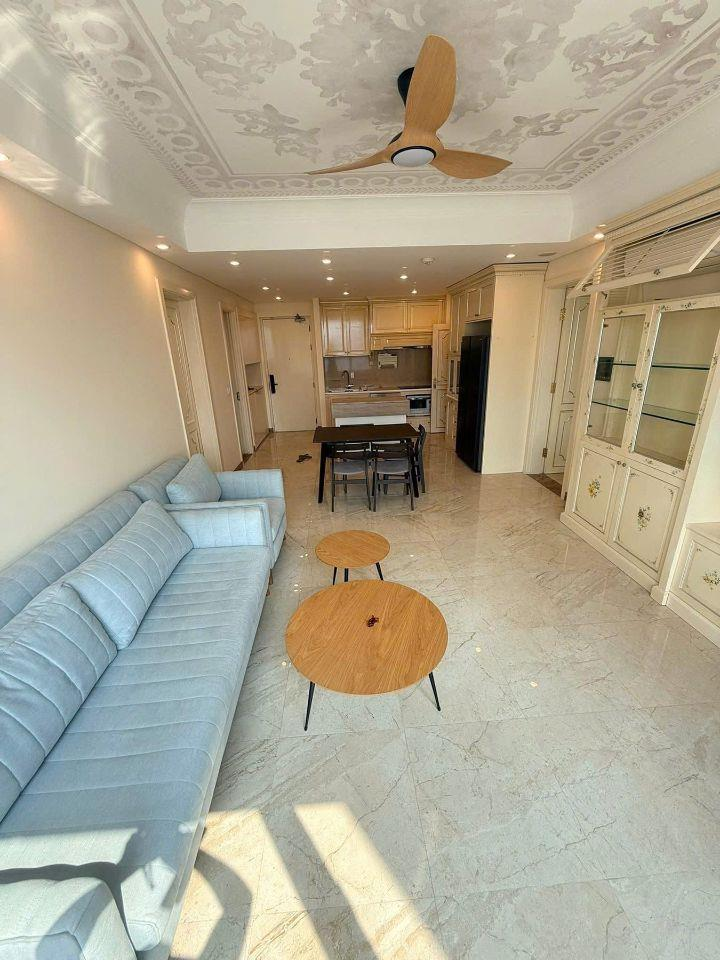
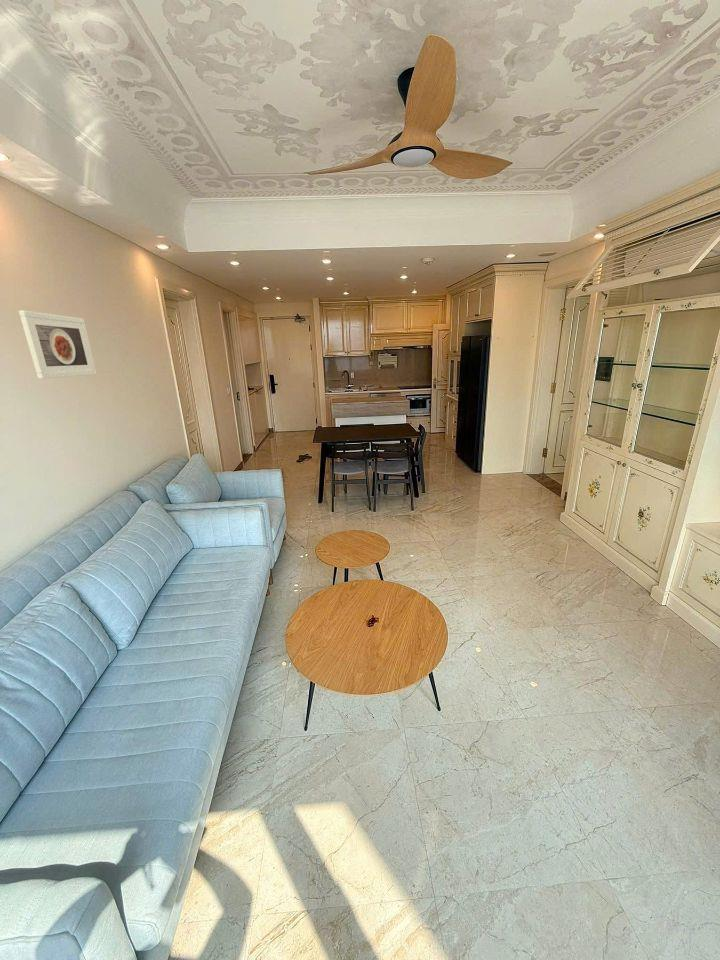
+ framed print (62, 346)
